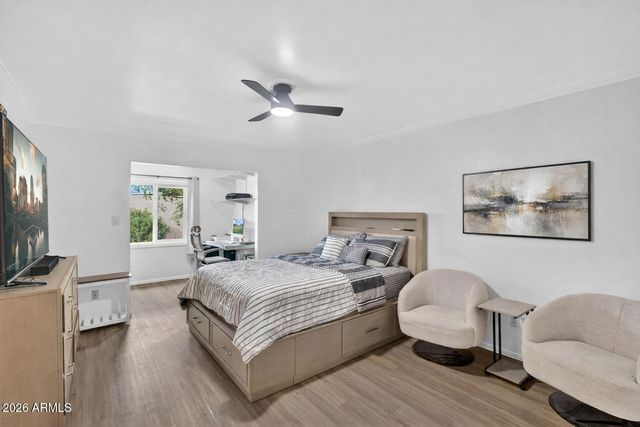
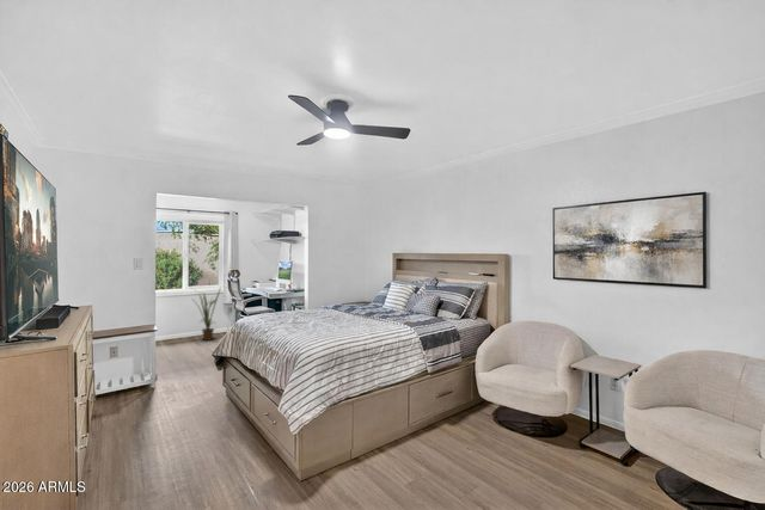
+ house plant (204, 313)
